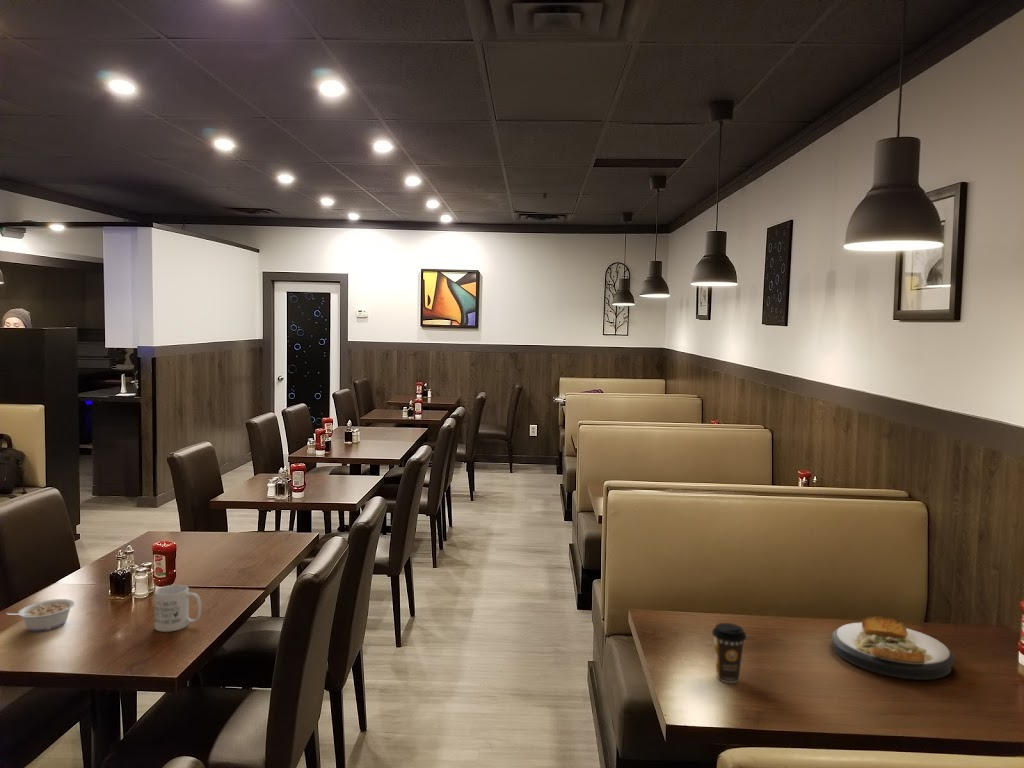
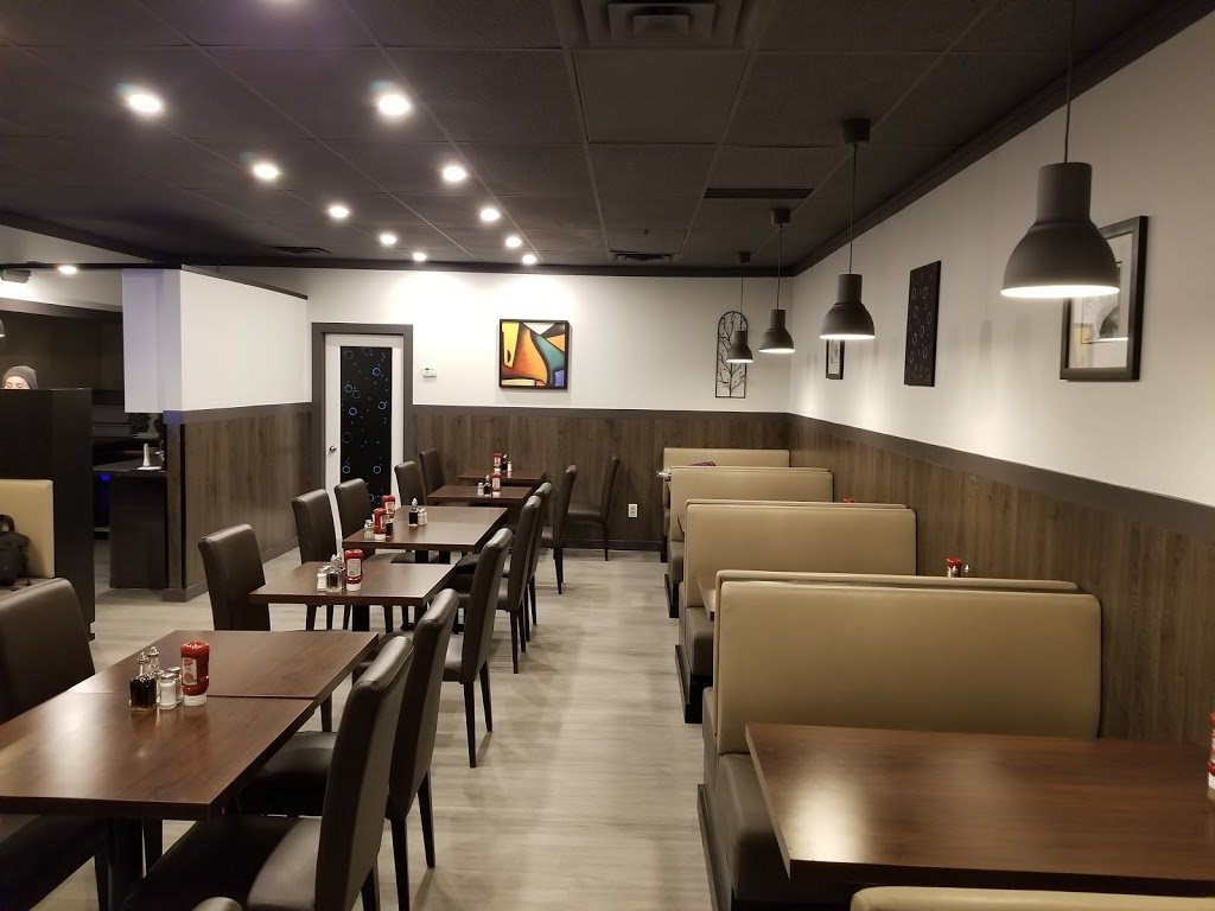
- mug (178, 607)
- plate (891, 644)
- coffee cup (728, 653)
- legume (45, 615)
